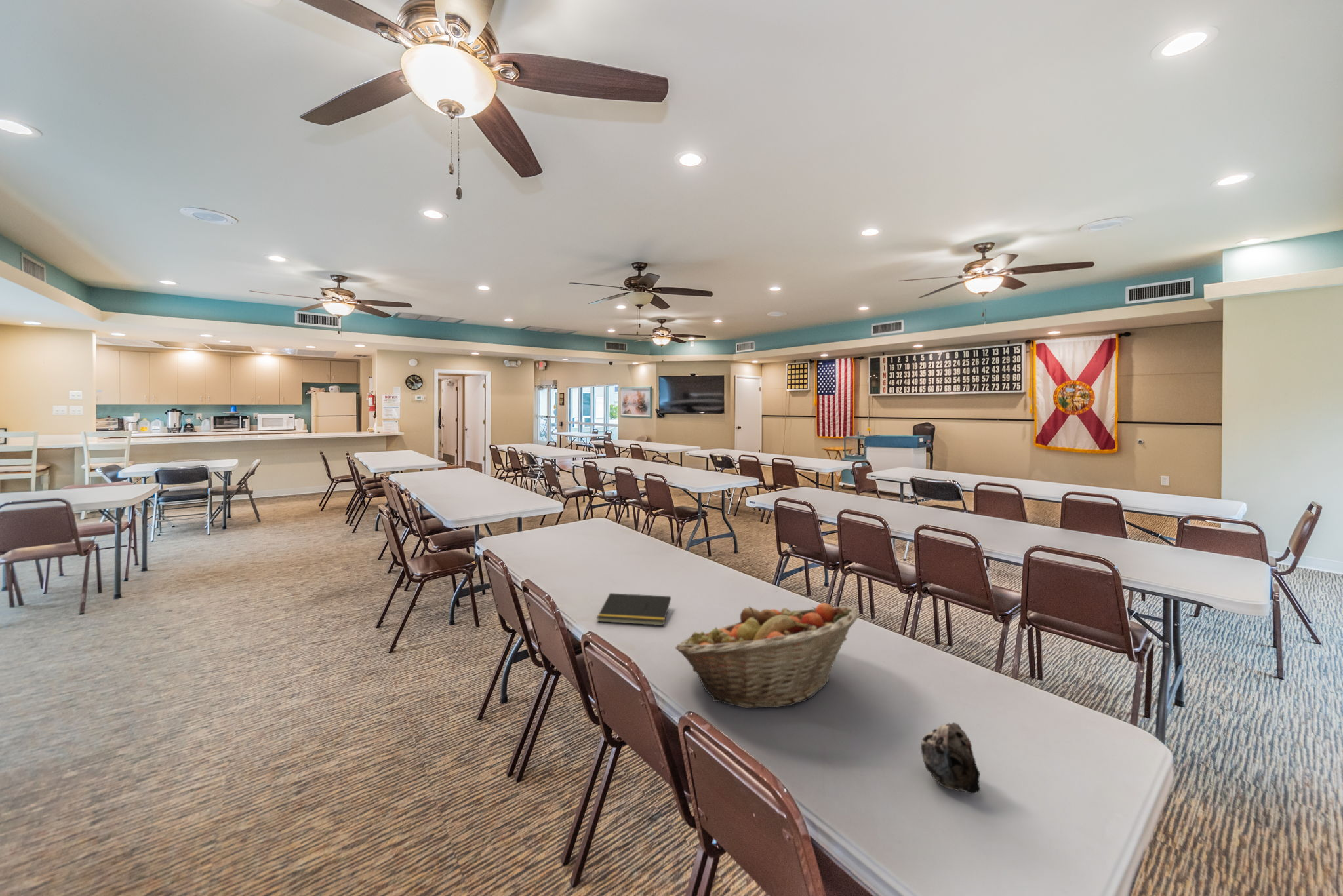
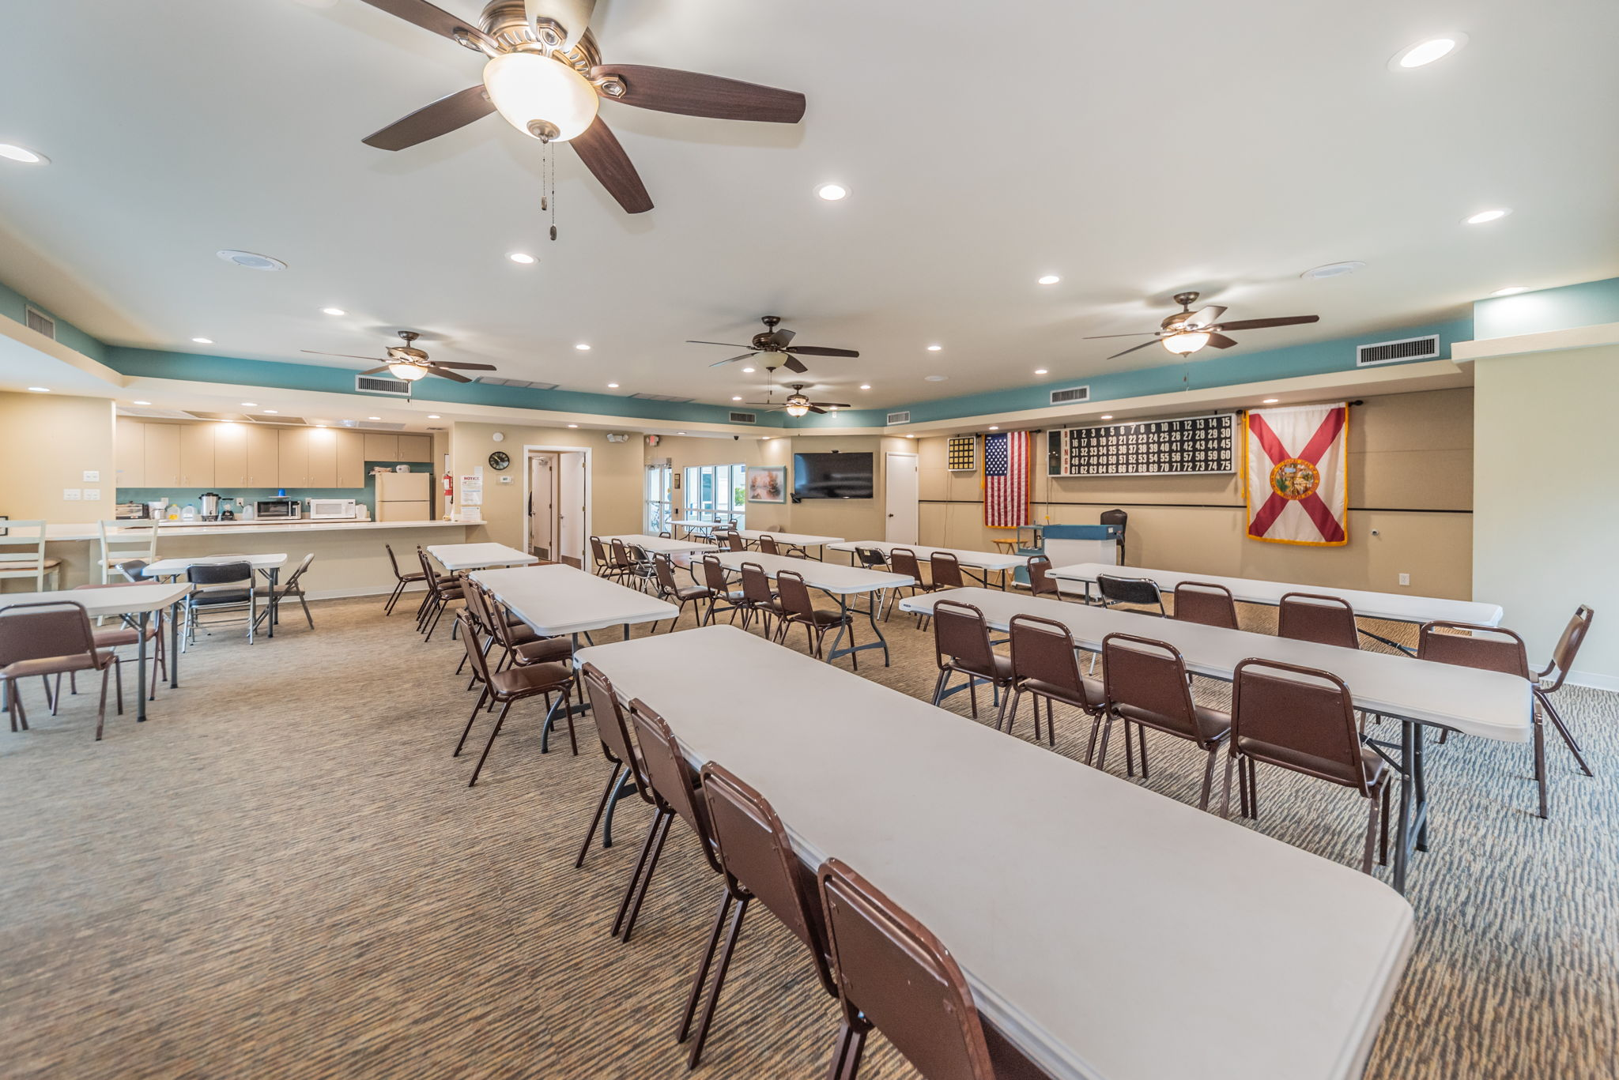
- notepad (635, 608)
- decorative skull (950, 751)
- fruit basket (769, 642)
